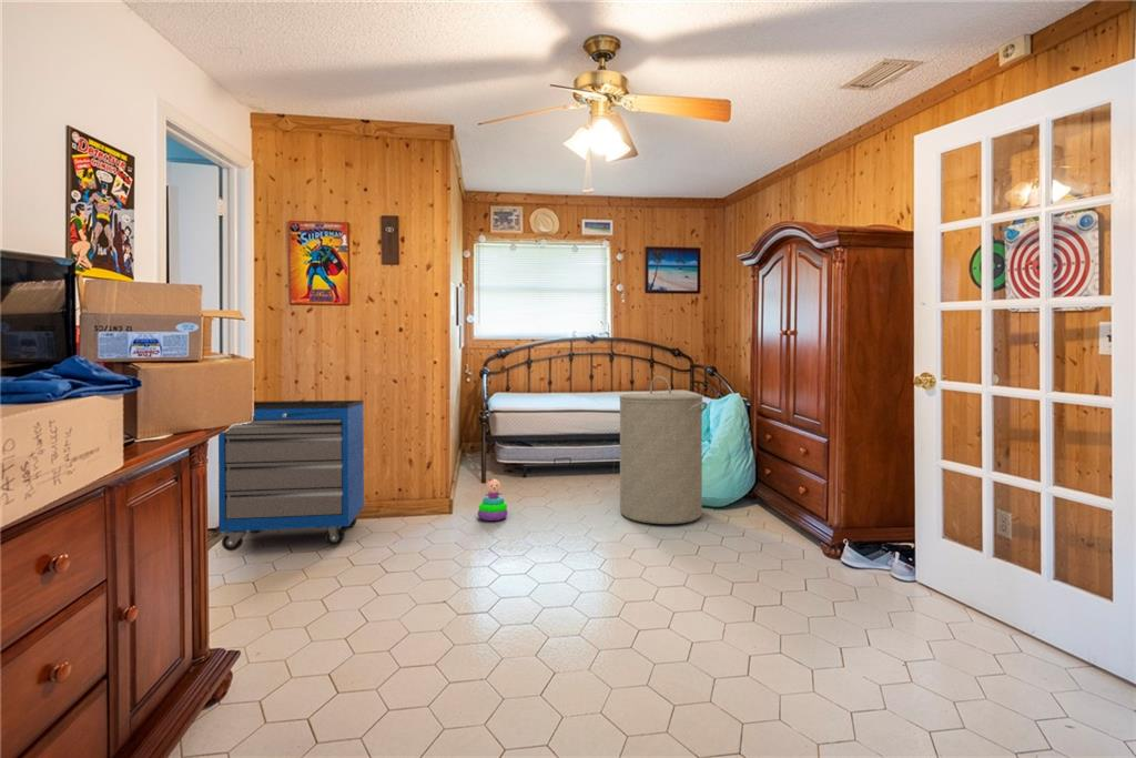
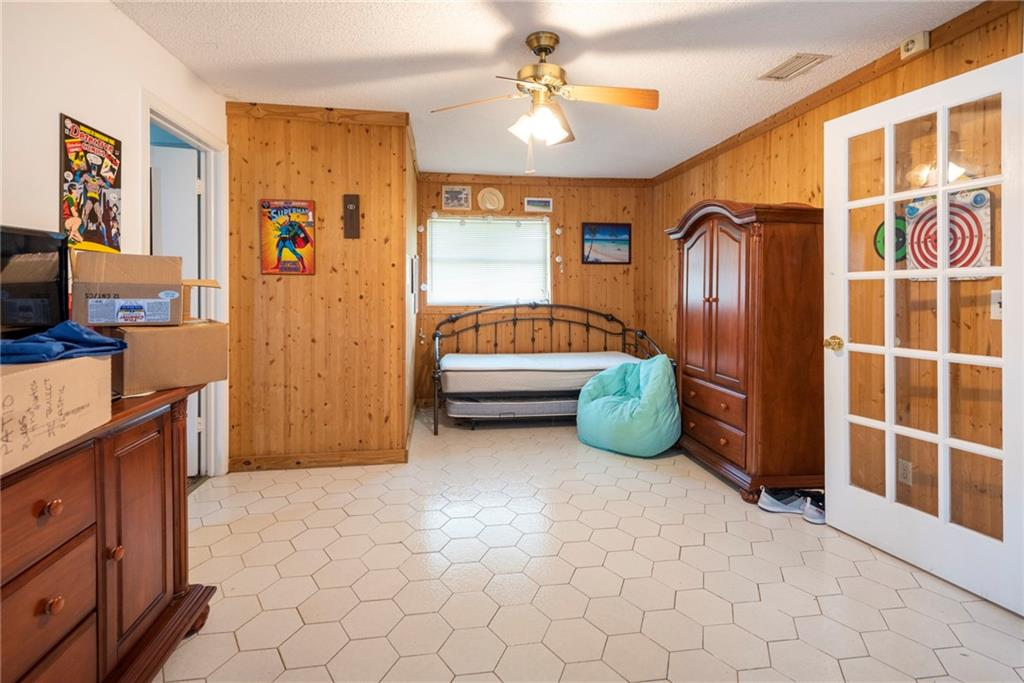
- stacking toy (493, 497)
- storage cabinet (291, 471)
- laundry hamper (660, 444)
